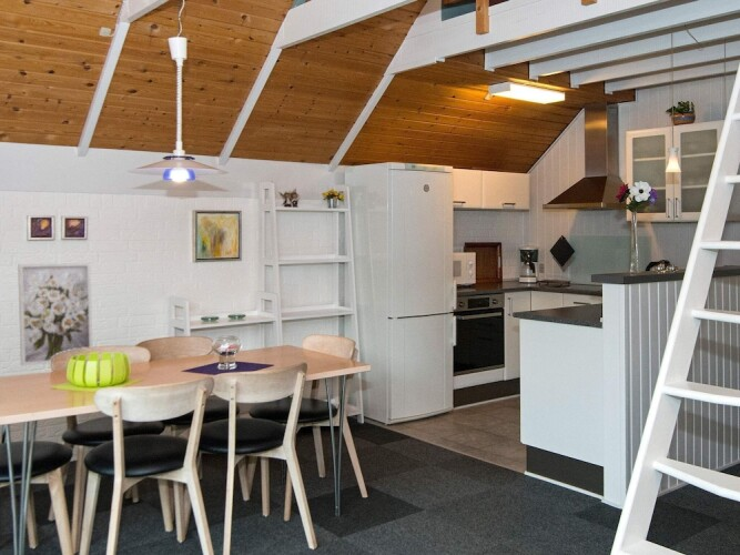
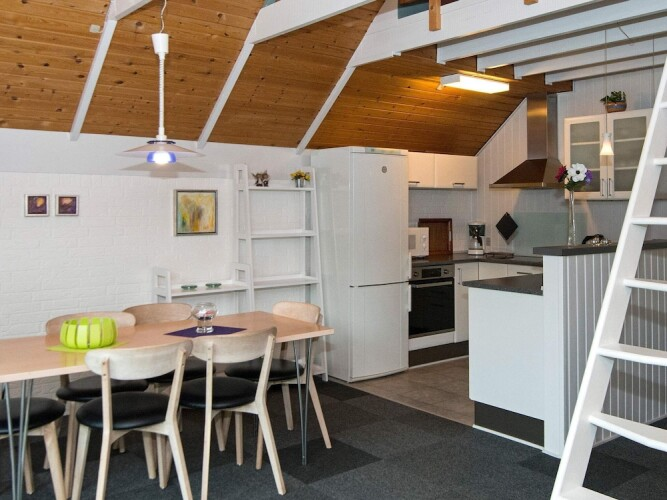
- wall art (55, 312)
